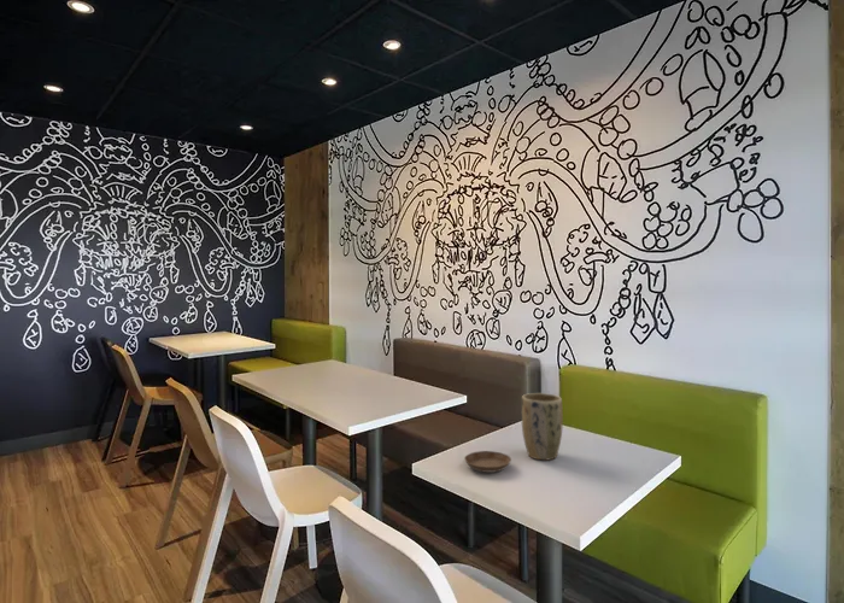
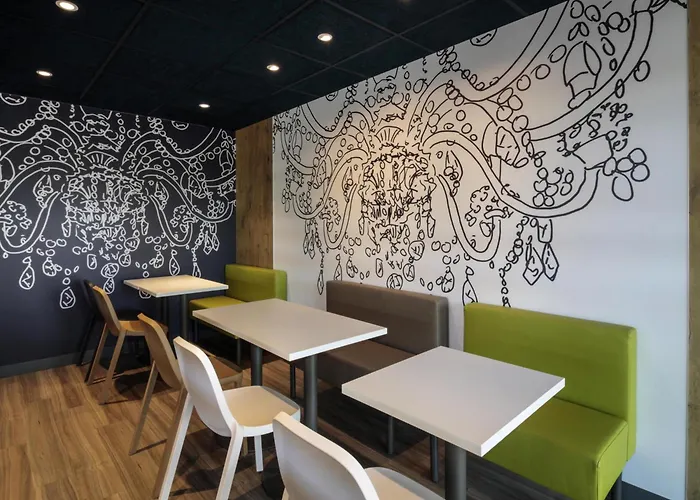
- saucer (487, 462)
- plant pot (541, 426)
